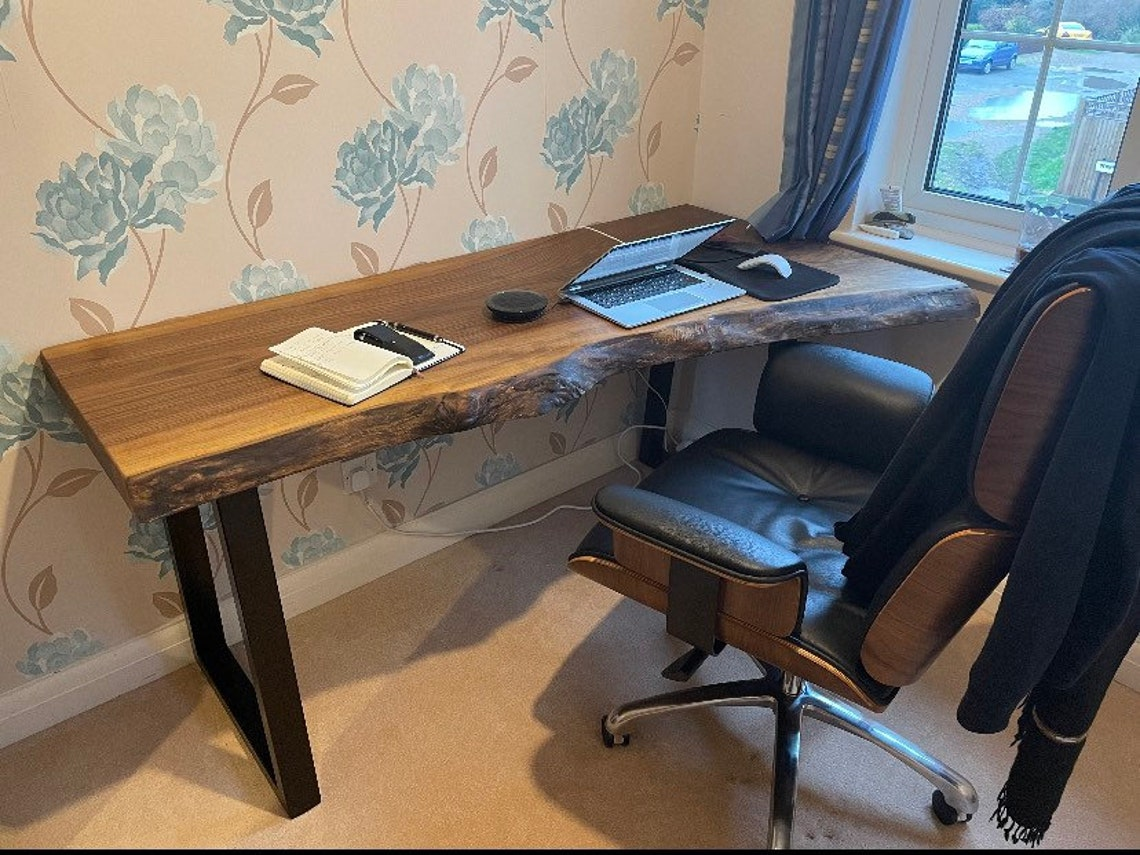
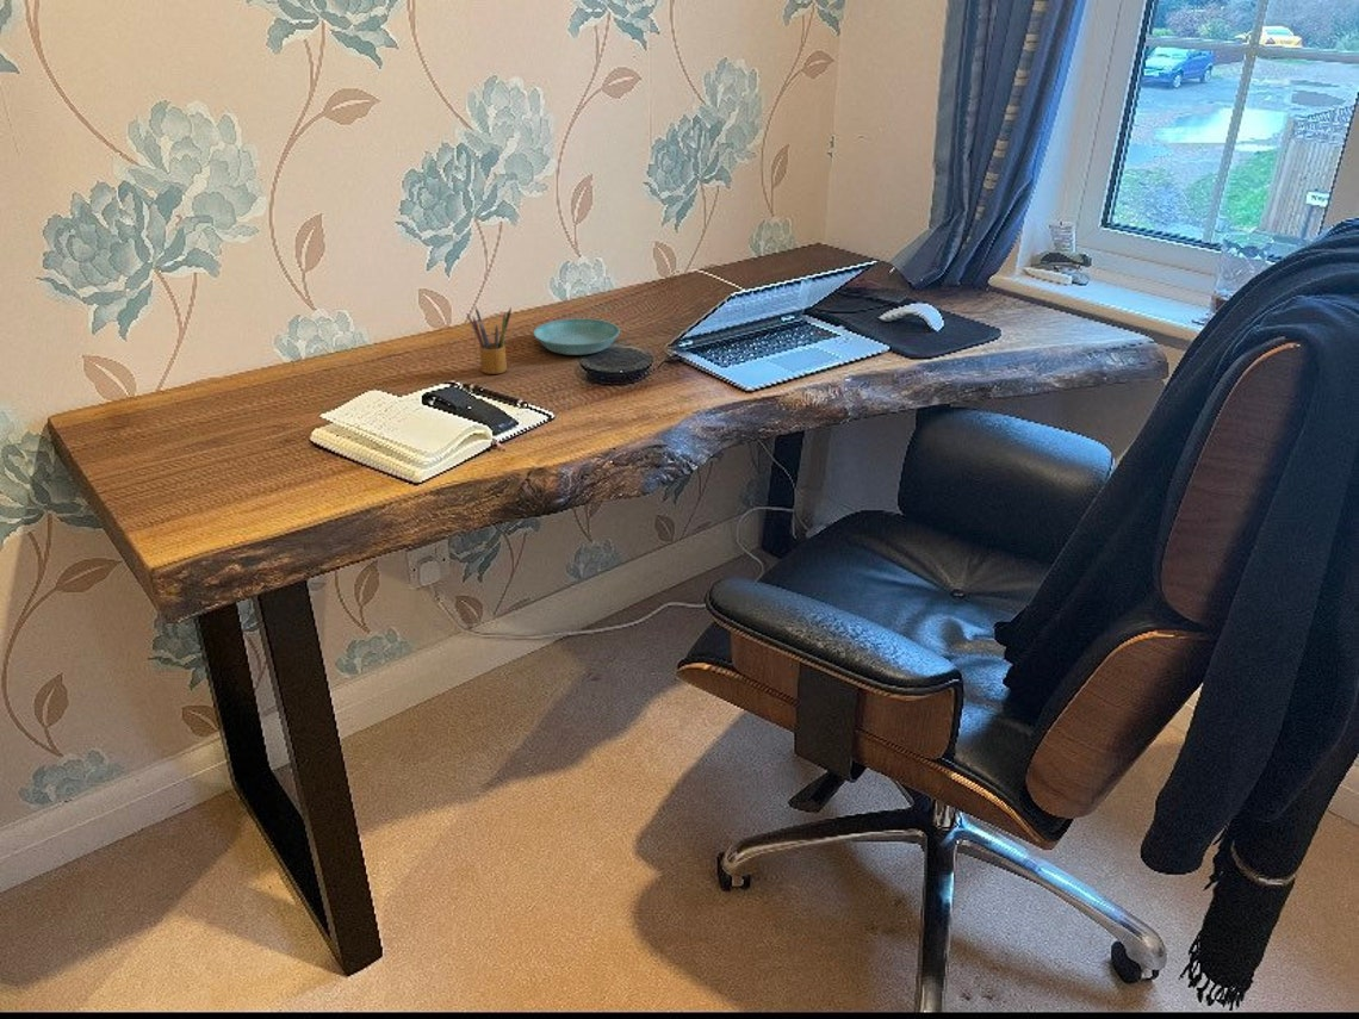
+ pencil box (495, 338)
+ saucer (577, 337)
